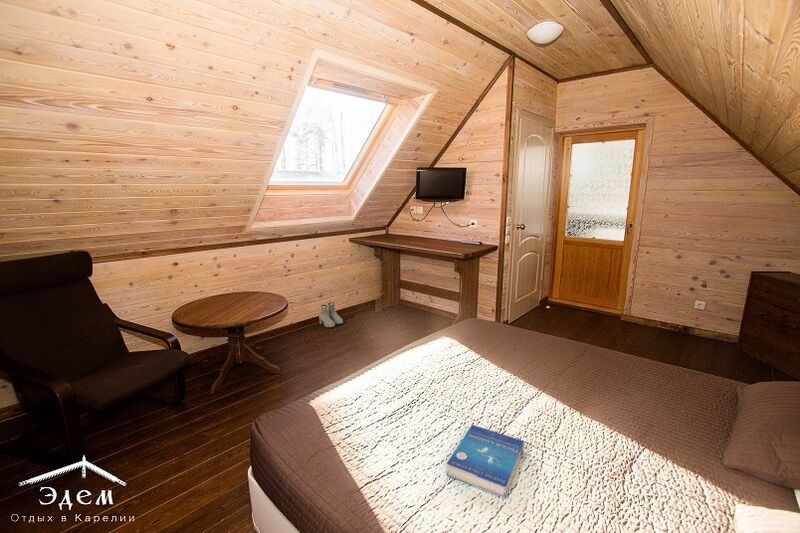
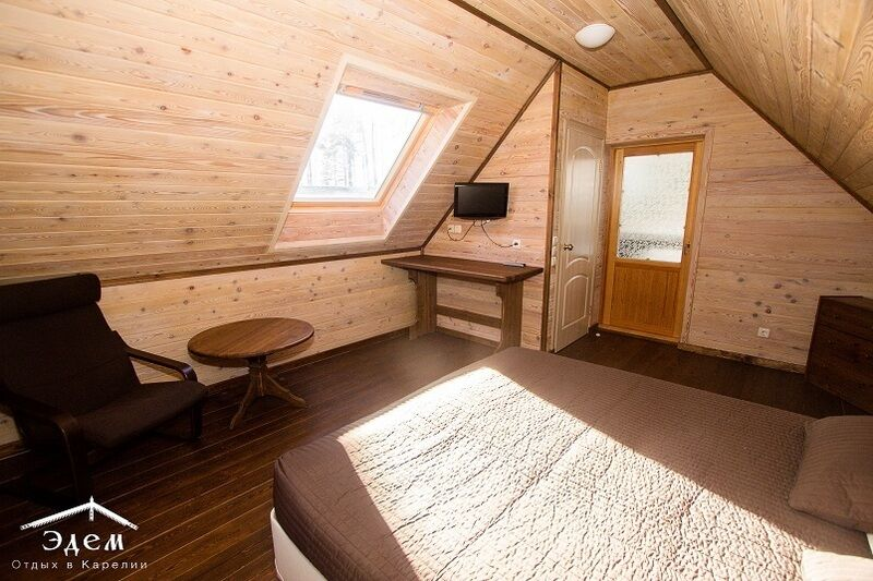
- boots (330, 314)
- book (486, 457)
